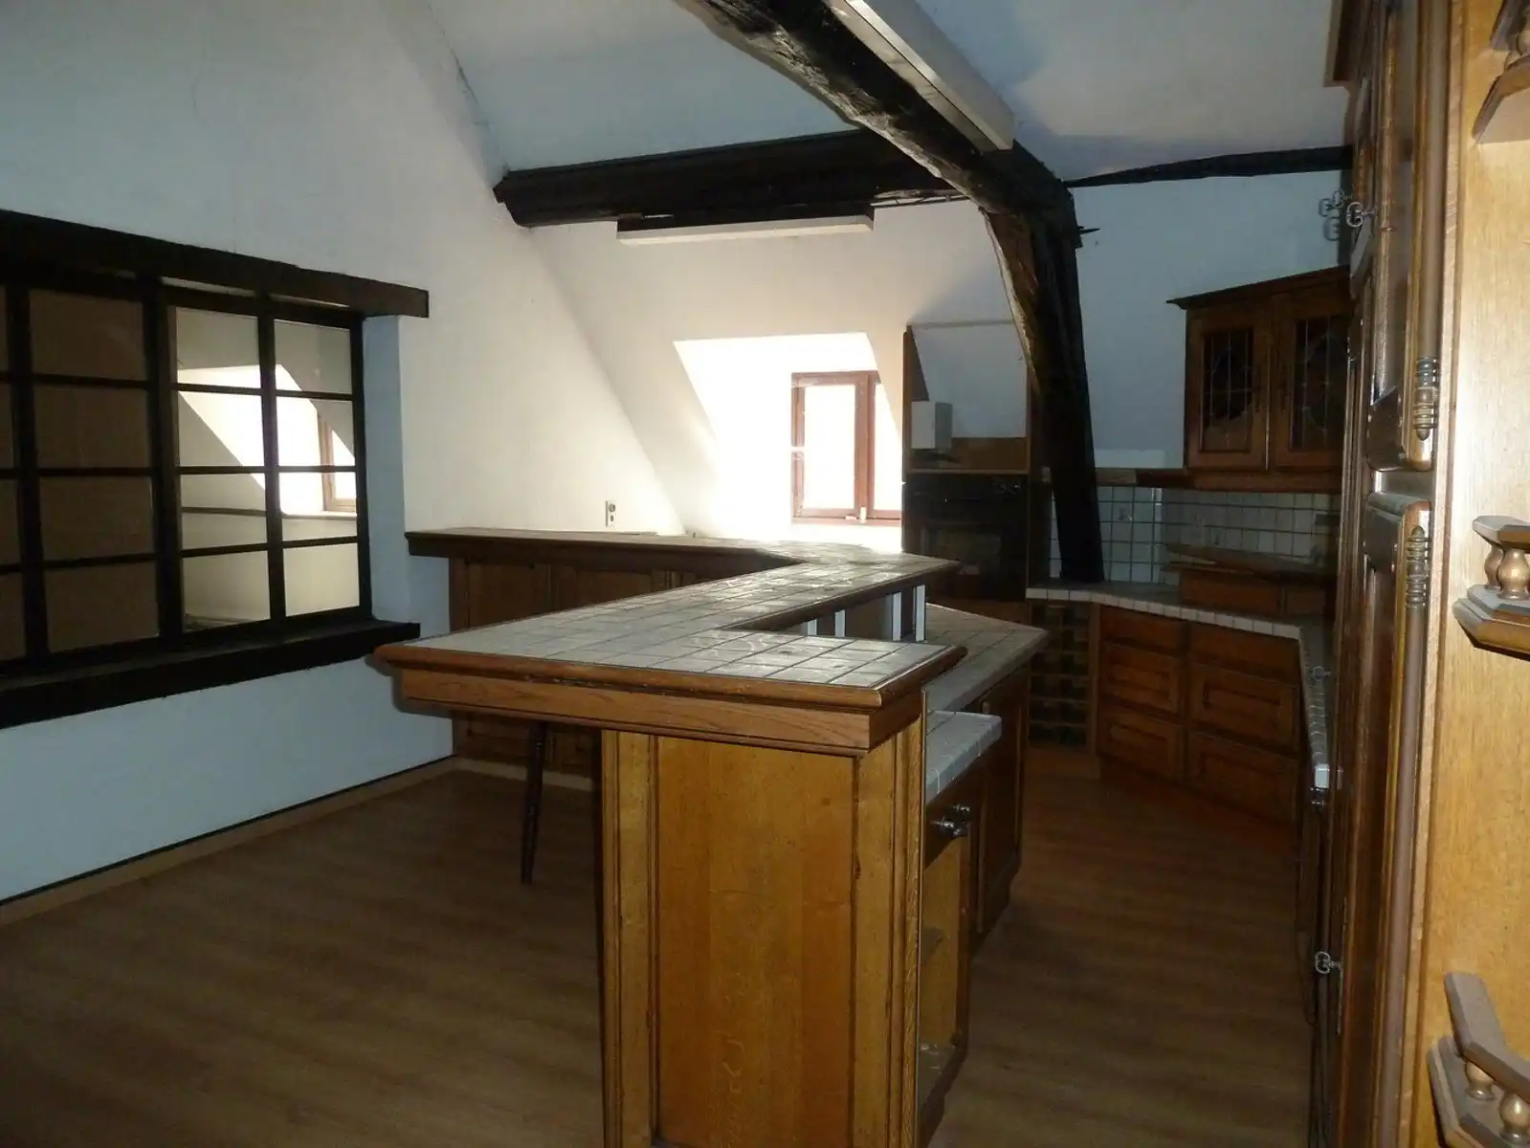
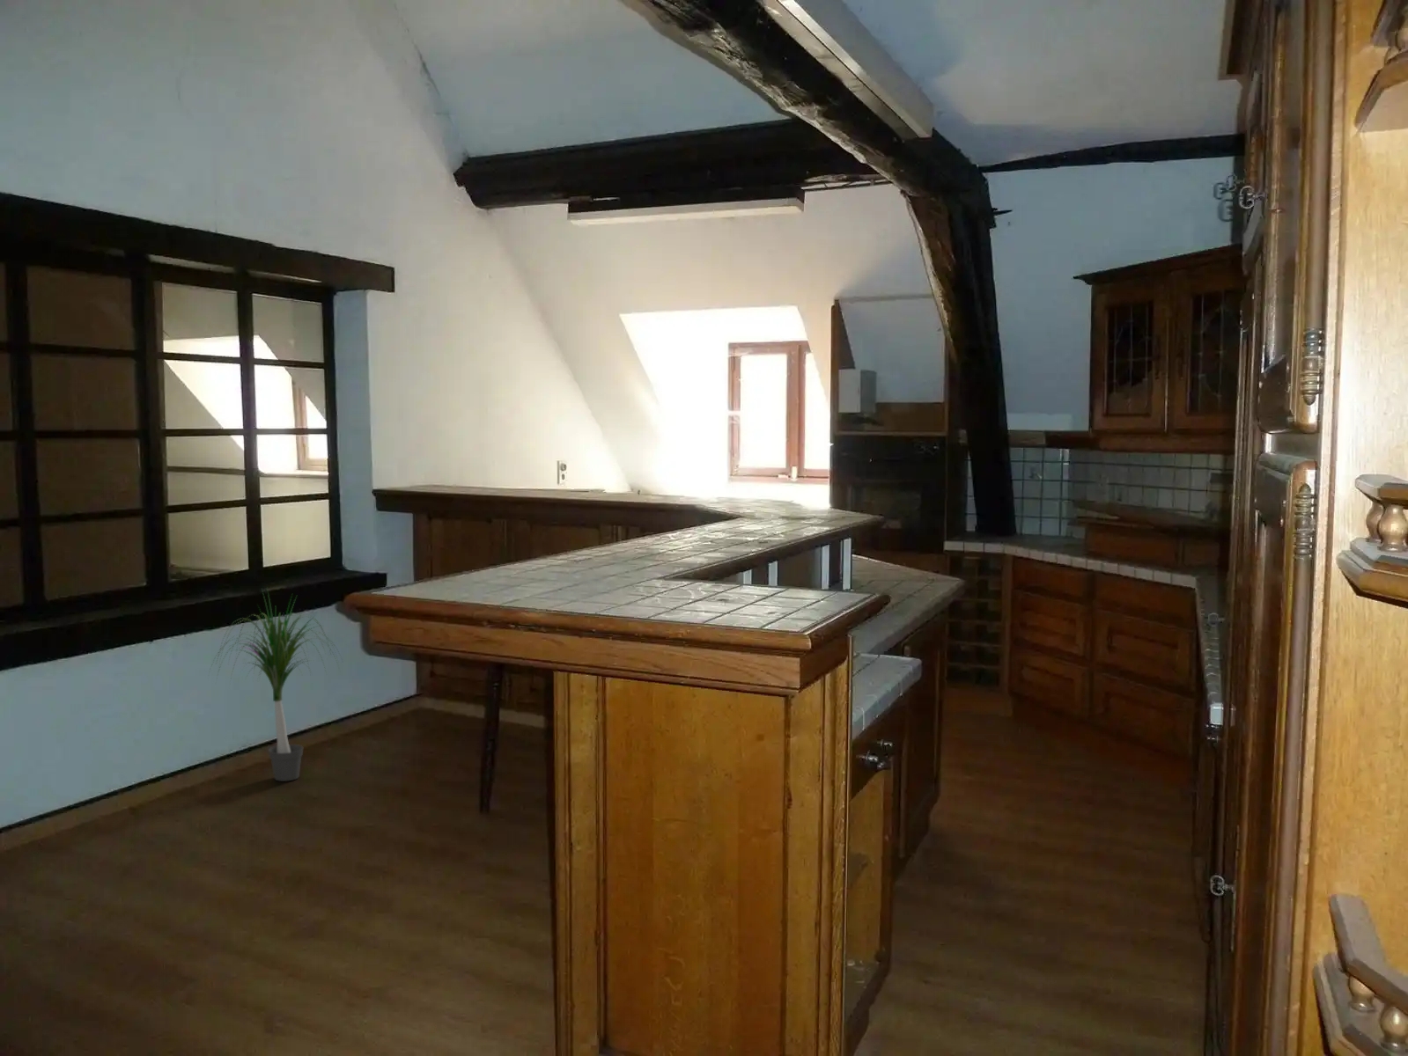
+ potted plant (277, 682)
